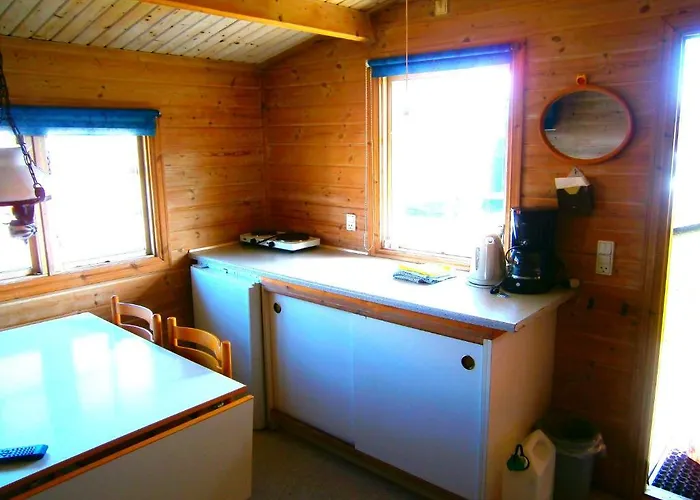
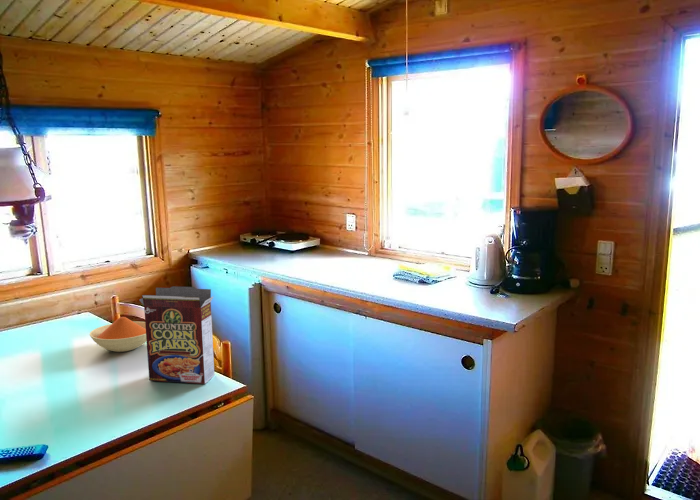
+ bowl (123, 332)
+ cereal box (178, 334)
